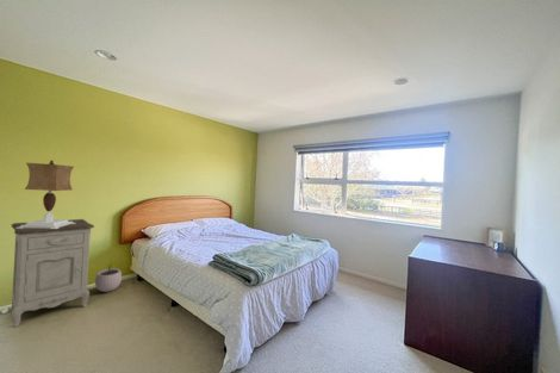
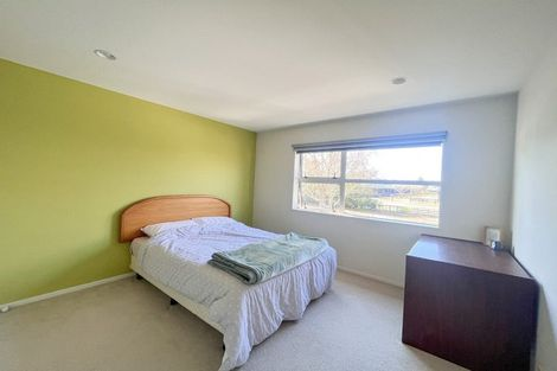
- table lamp (49, 192)
- nightstand (52, 266)
- plant pot (108, 276)
